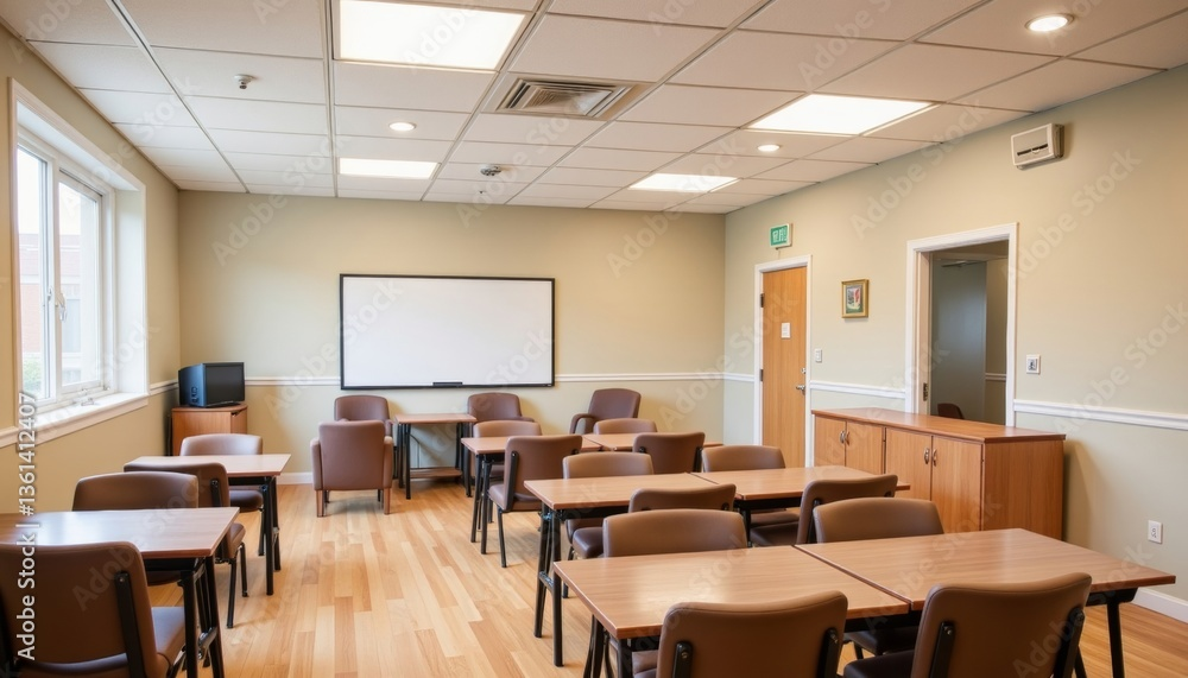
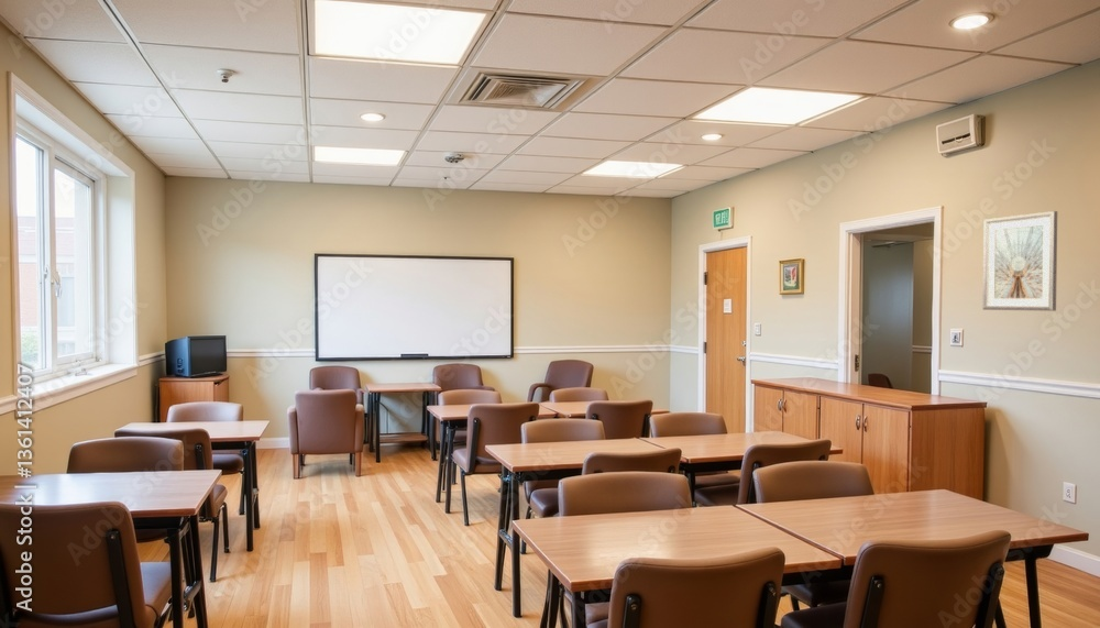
+ picture frame (1018, 263)
